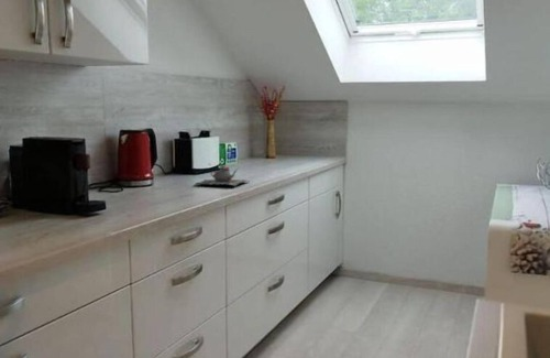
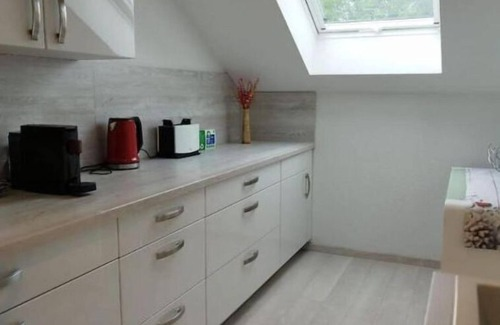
- teapot (222, 174)
